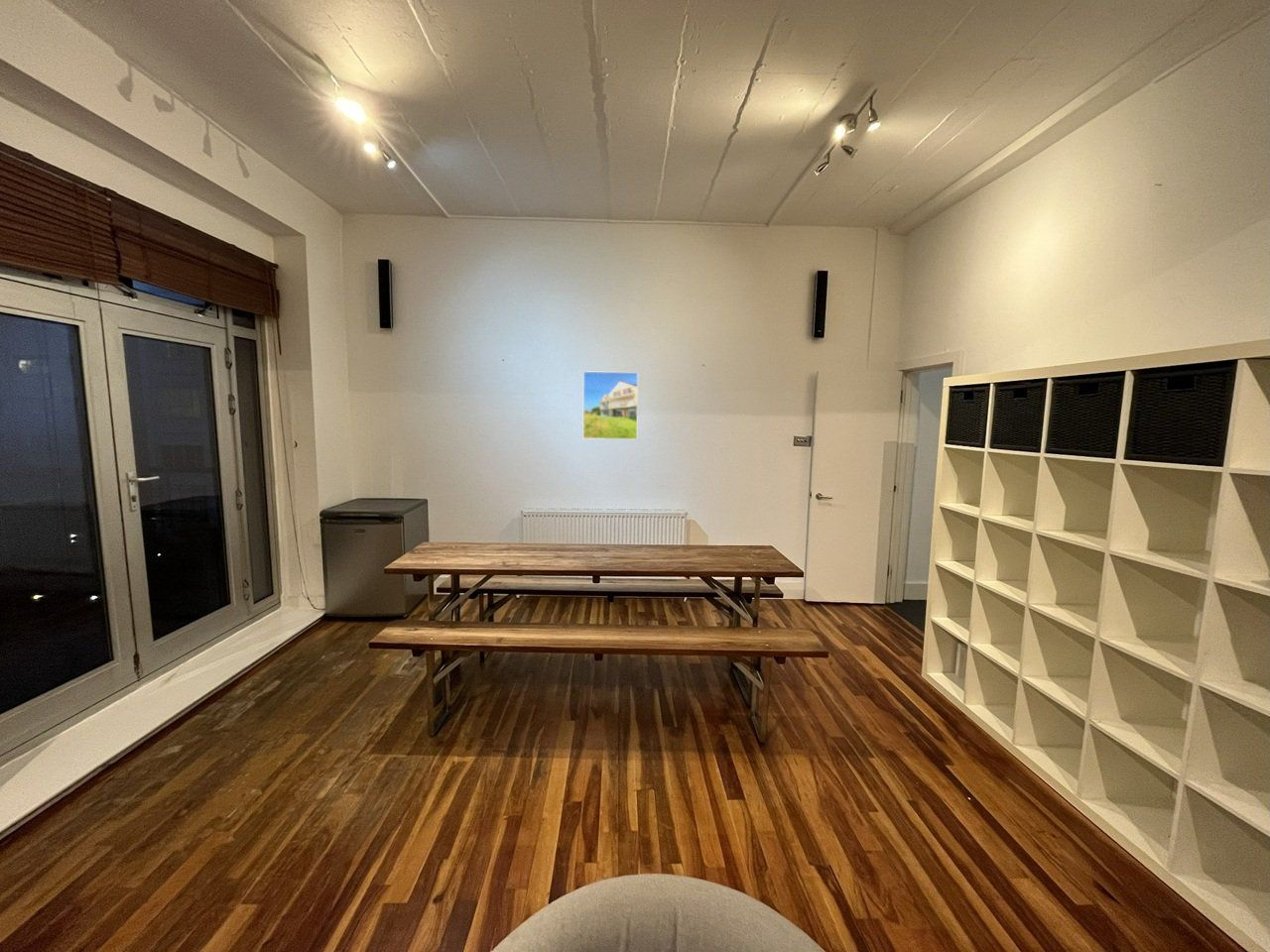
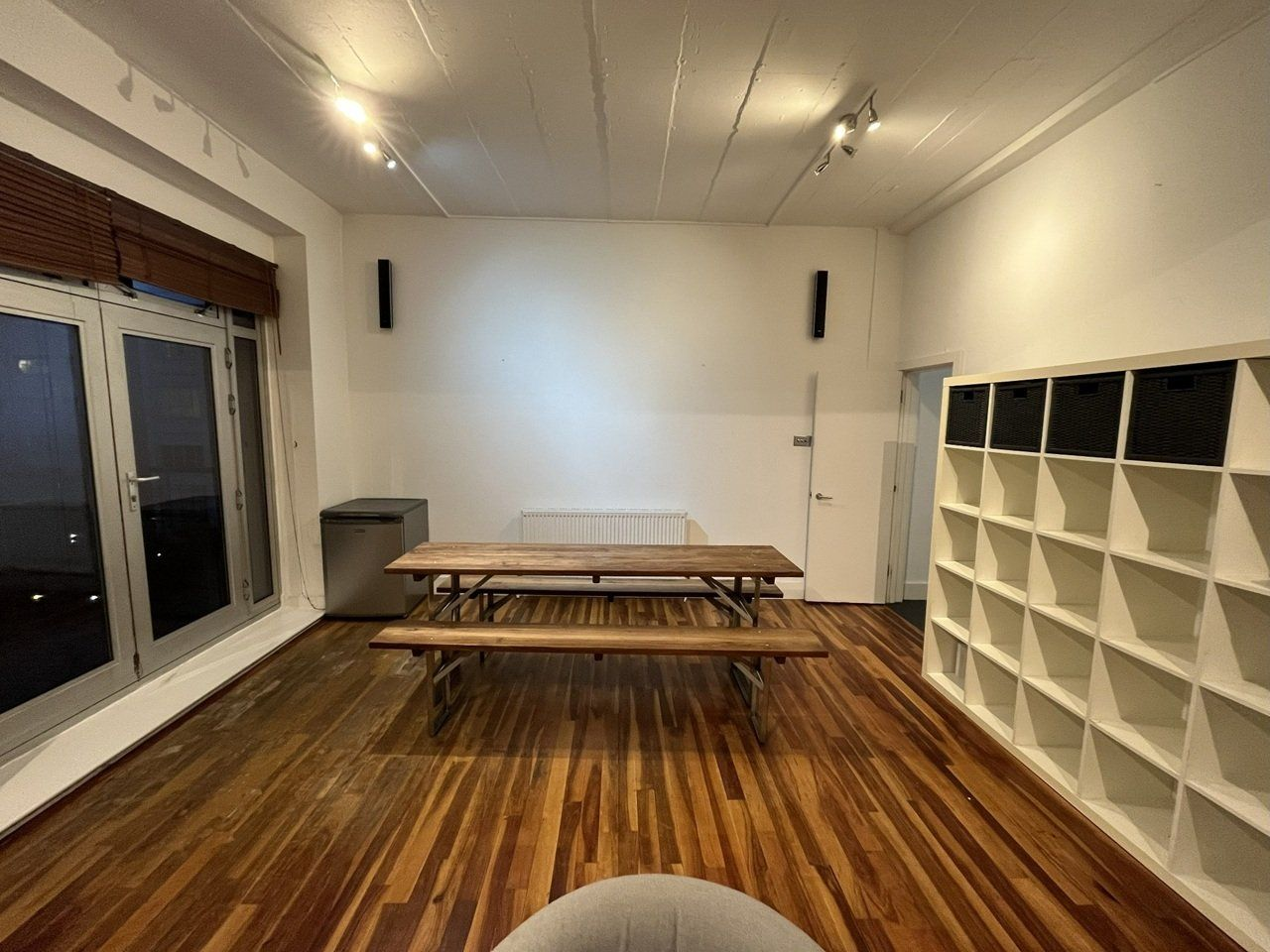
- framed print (610, 406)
